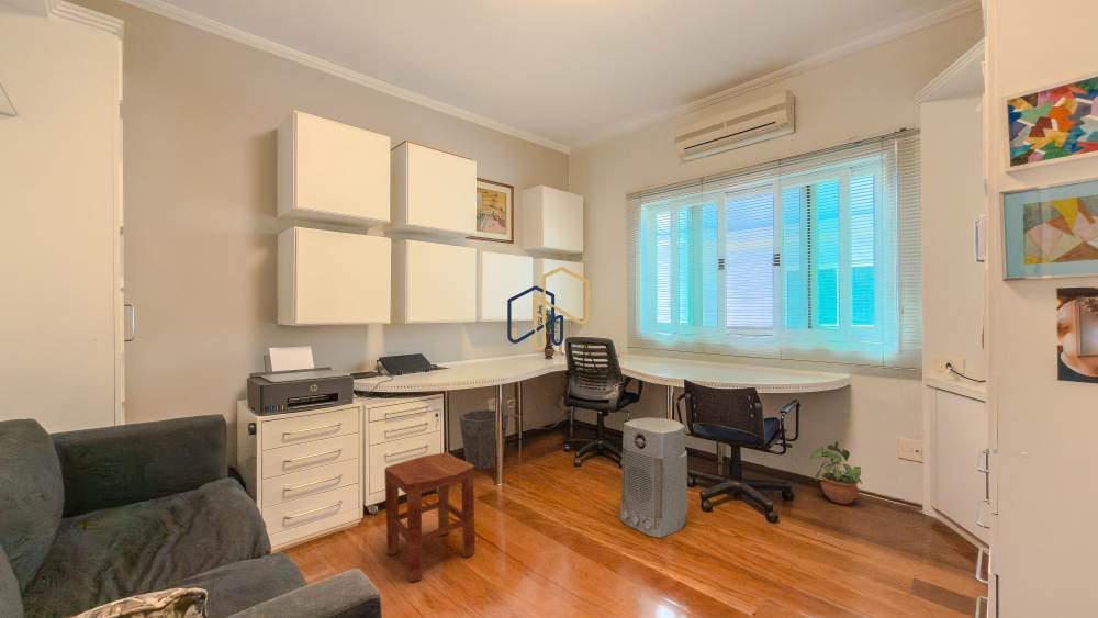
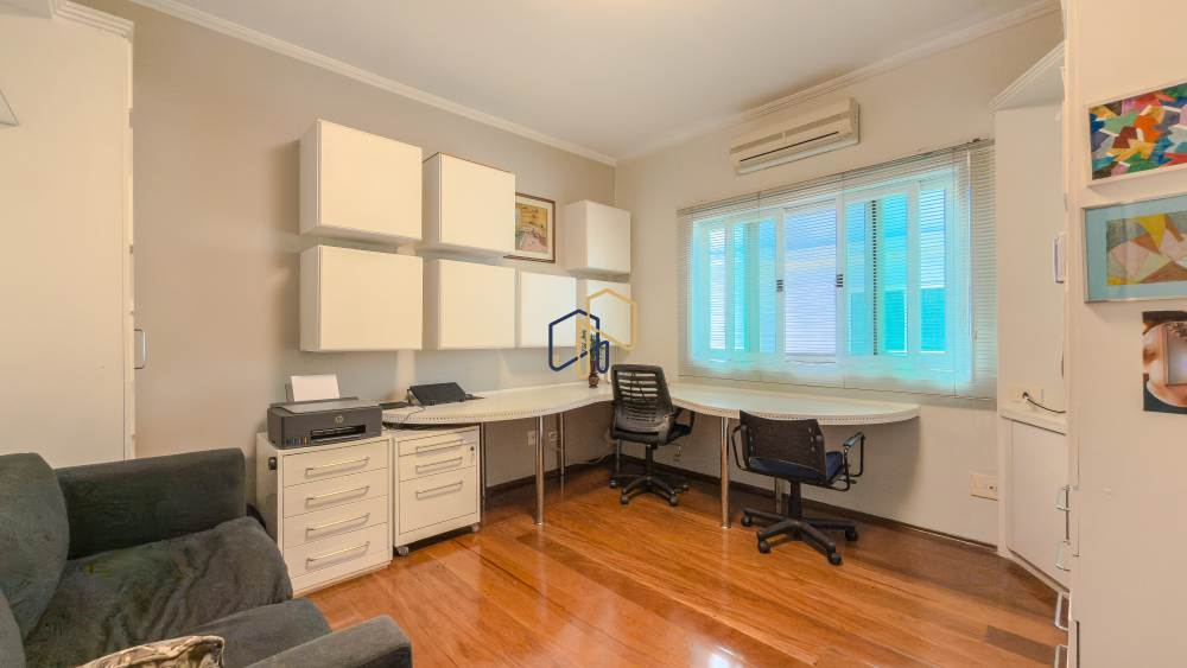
- air purifier (656, 471)
- stool (430, 509)
- potted plant (837, 469)
- waste bin (483, 438)
